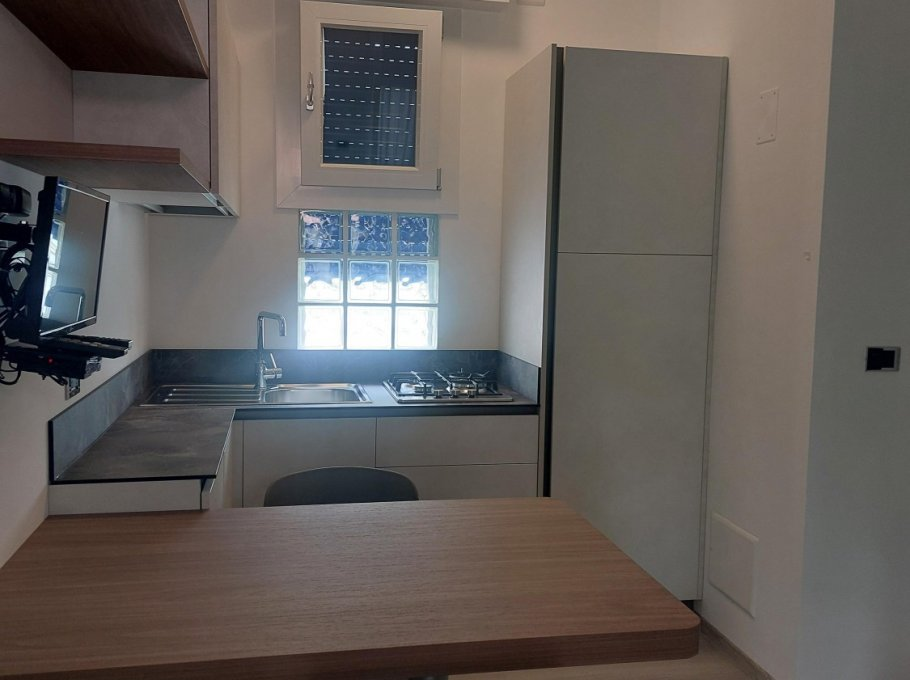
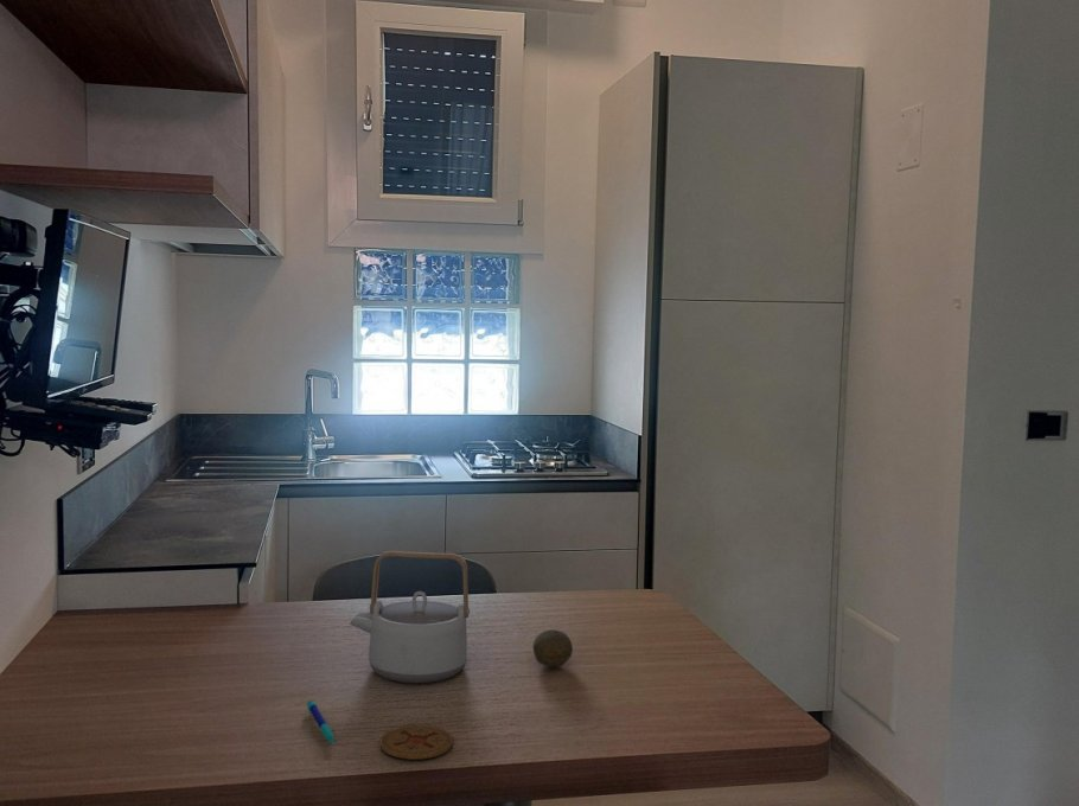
+ fruit (553, 648)
+ coaster (416, 741)
+ pen (320, 722)
+ teapot (409, 610)
